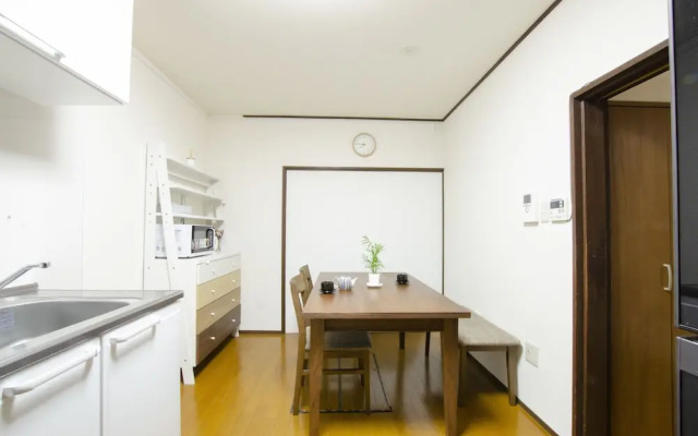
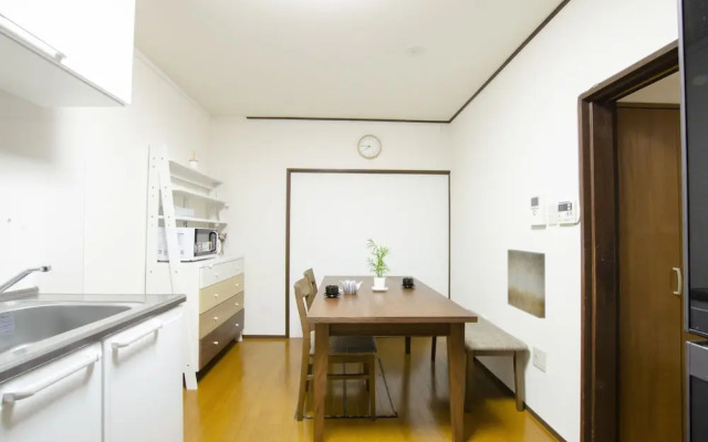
+ wall art (524, 281)
